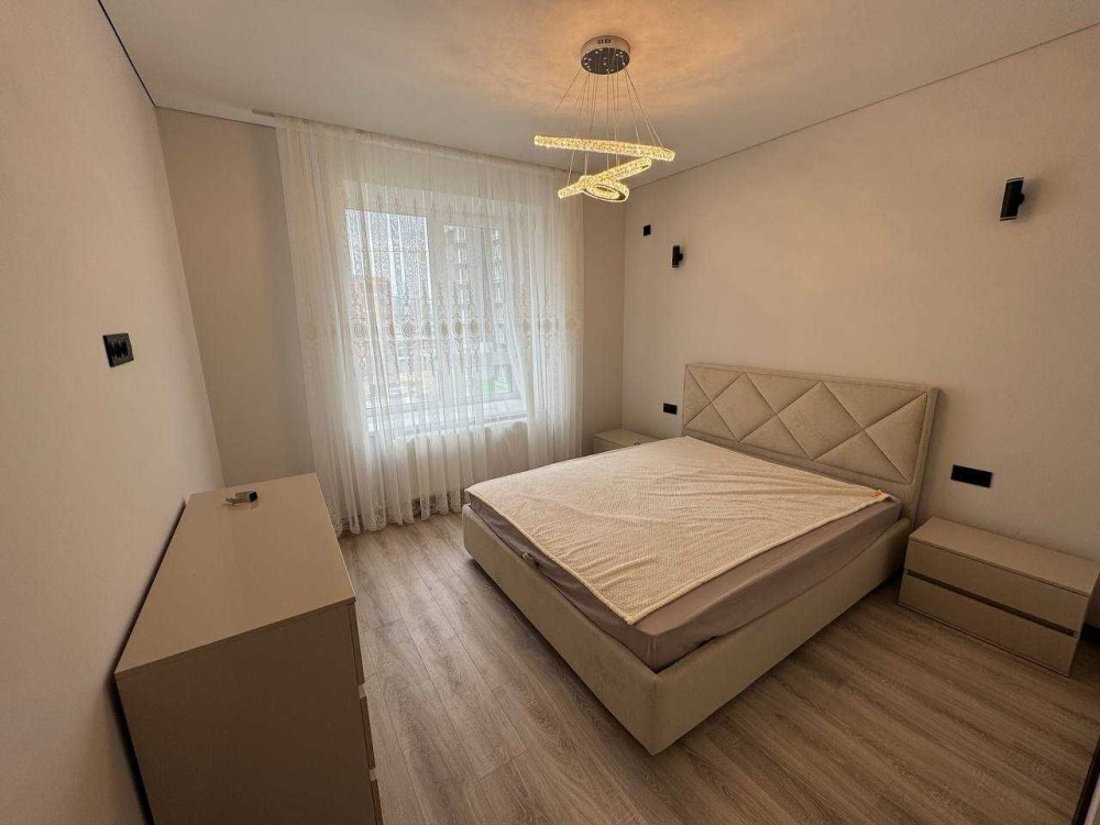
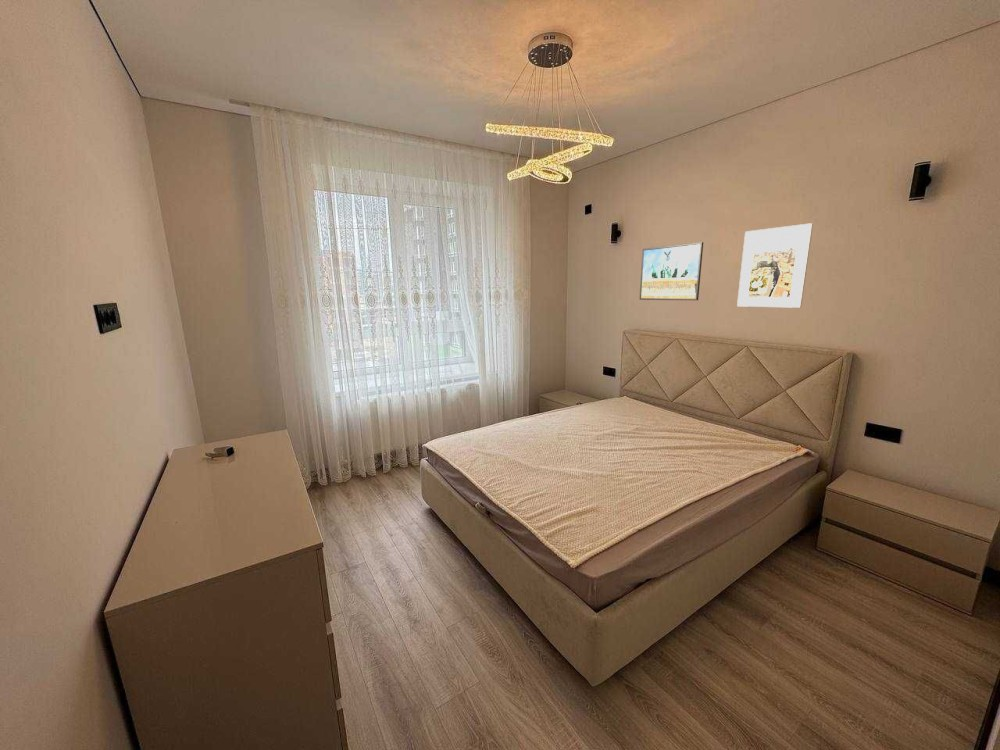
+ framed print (772, 268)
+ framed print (668, 273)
